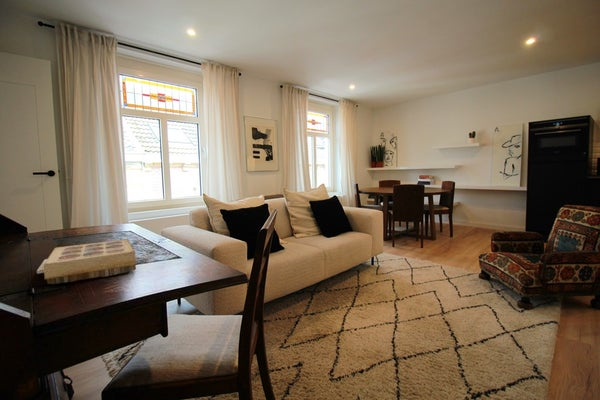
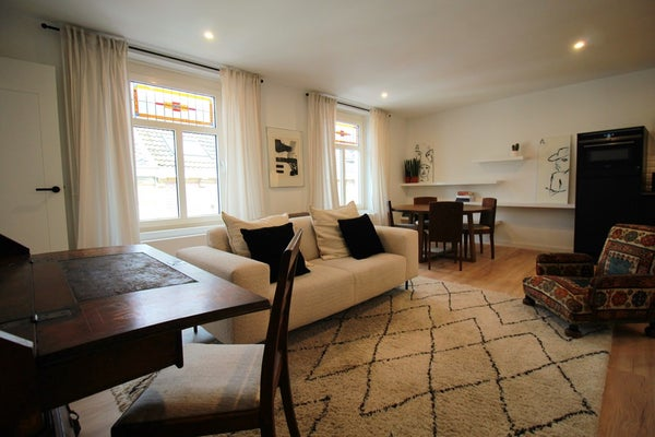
- book (88, 258)
